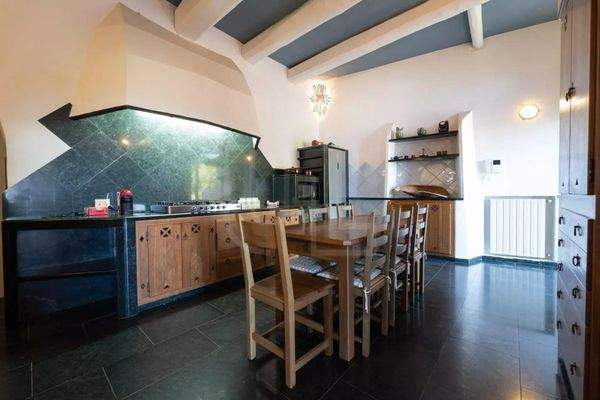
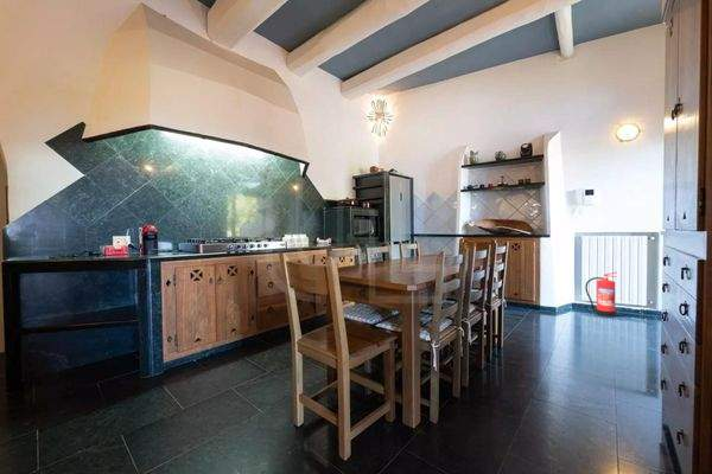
+ fire extinguisher (600, 293)
